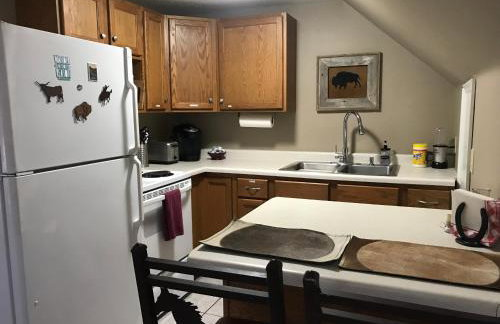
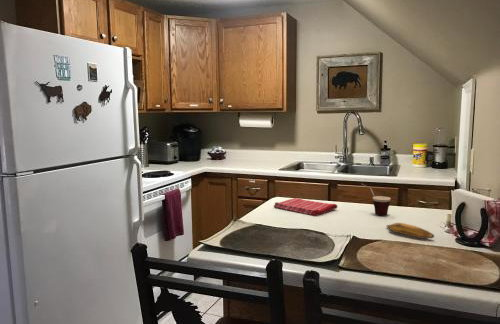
+ banana (405, 228)
+ dish towel (305, 205)
+ cup (374, 199)
